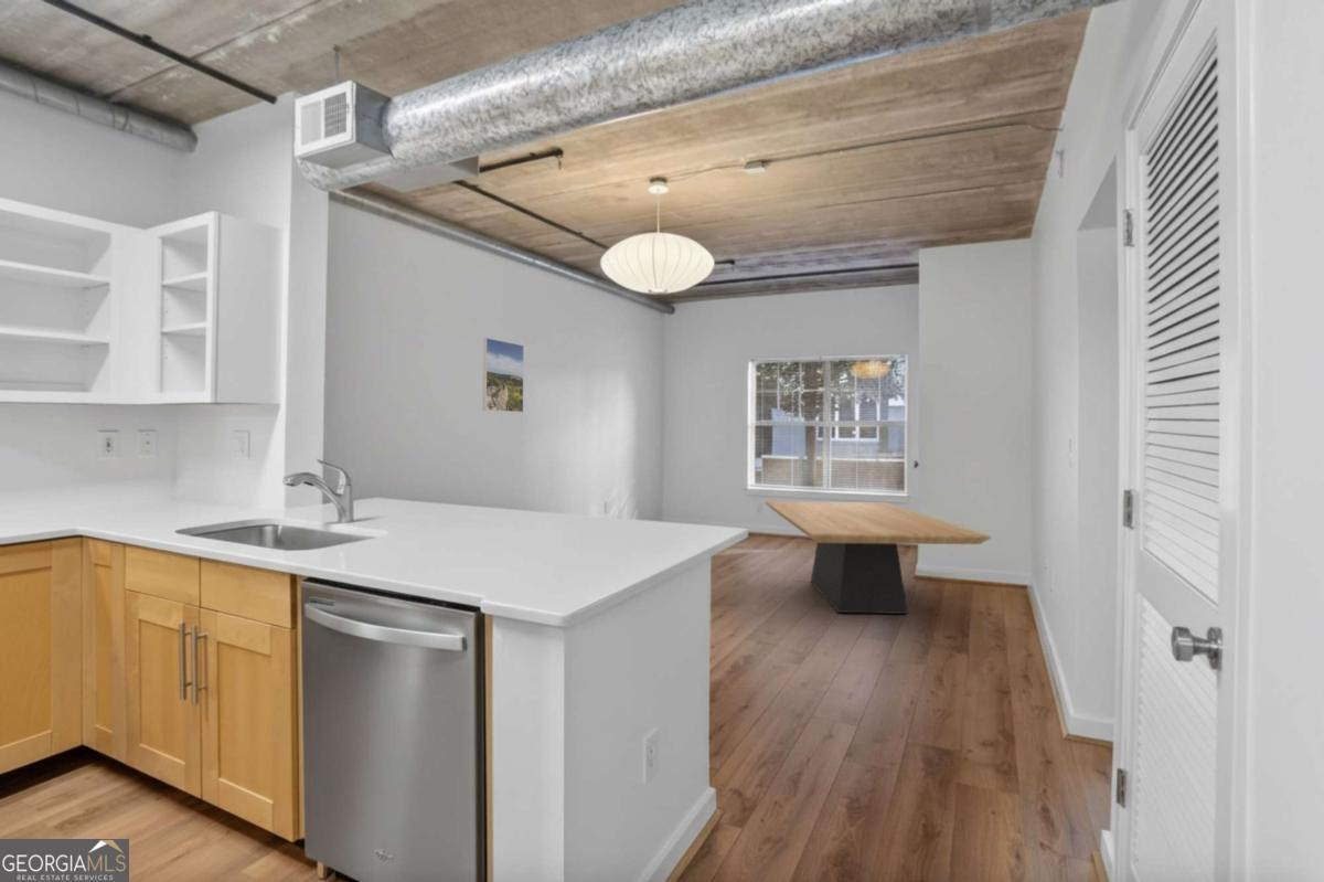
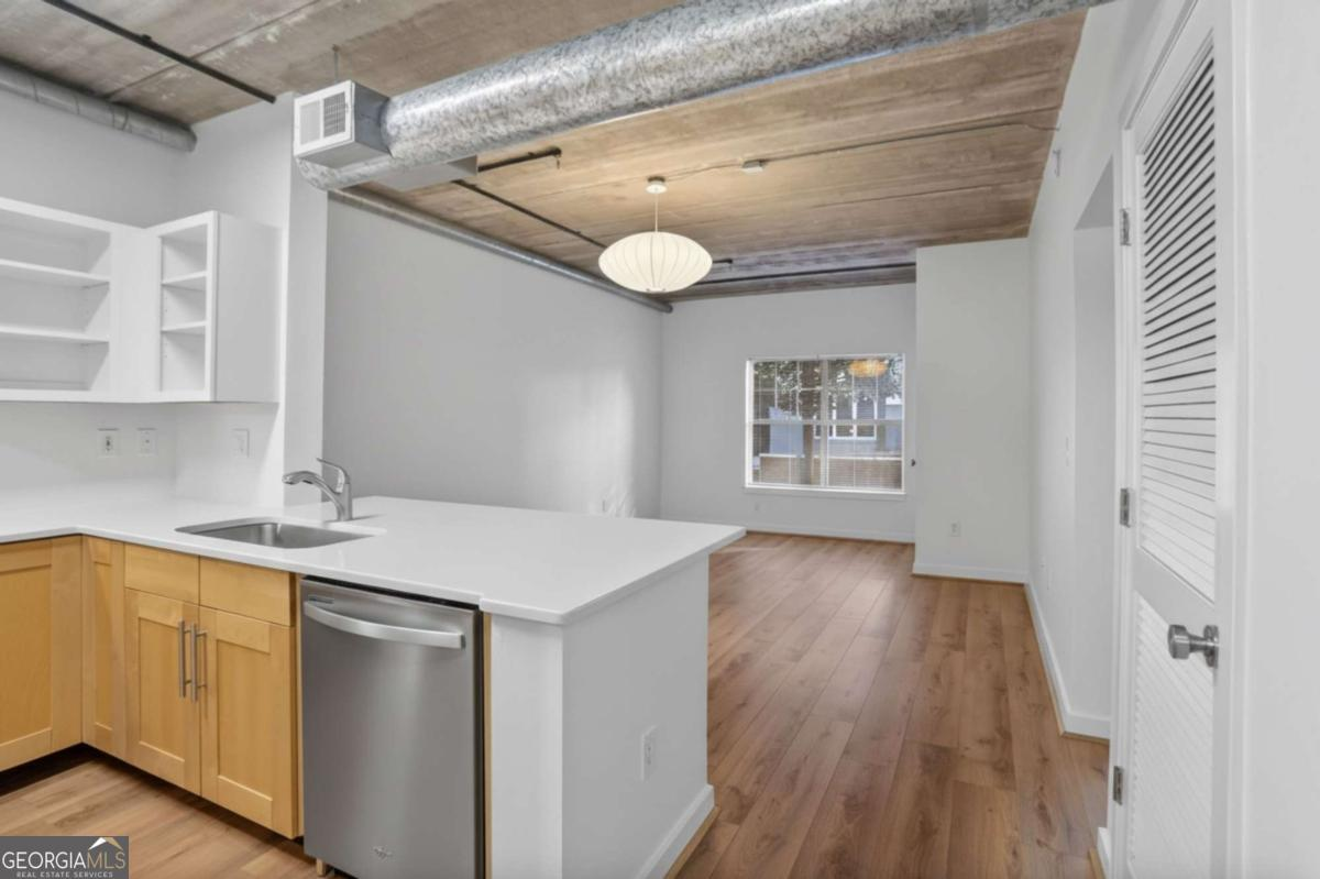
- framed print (503, 376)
- dining table (854, 555)
